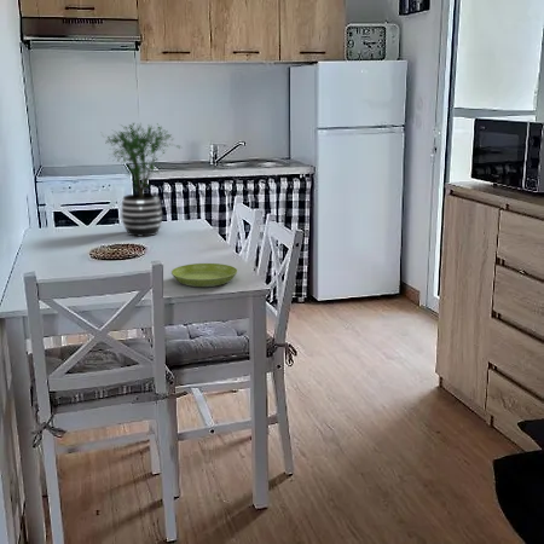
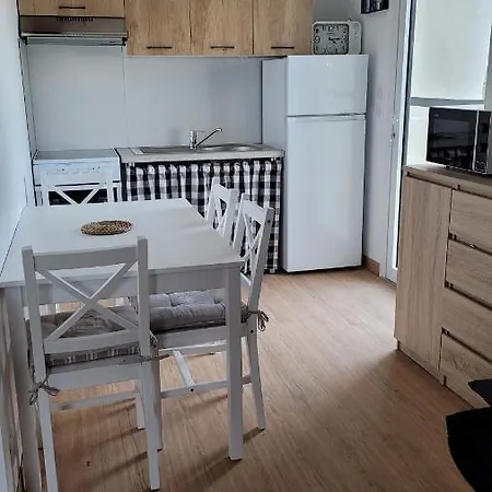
- potted plant (139, 179)
- saucer (204, 274)
